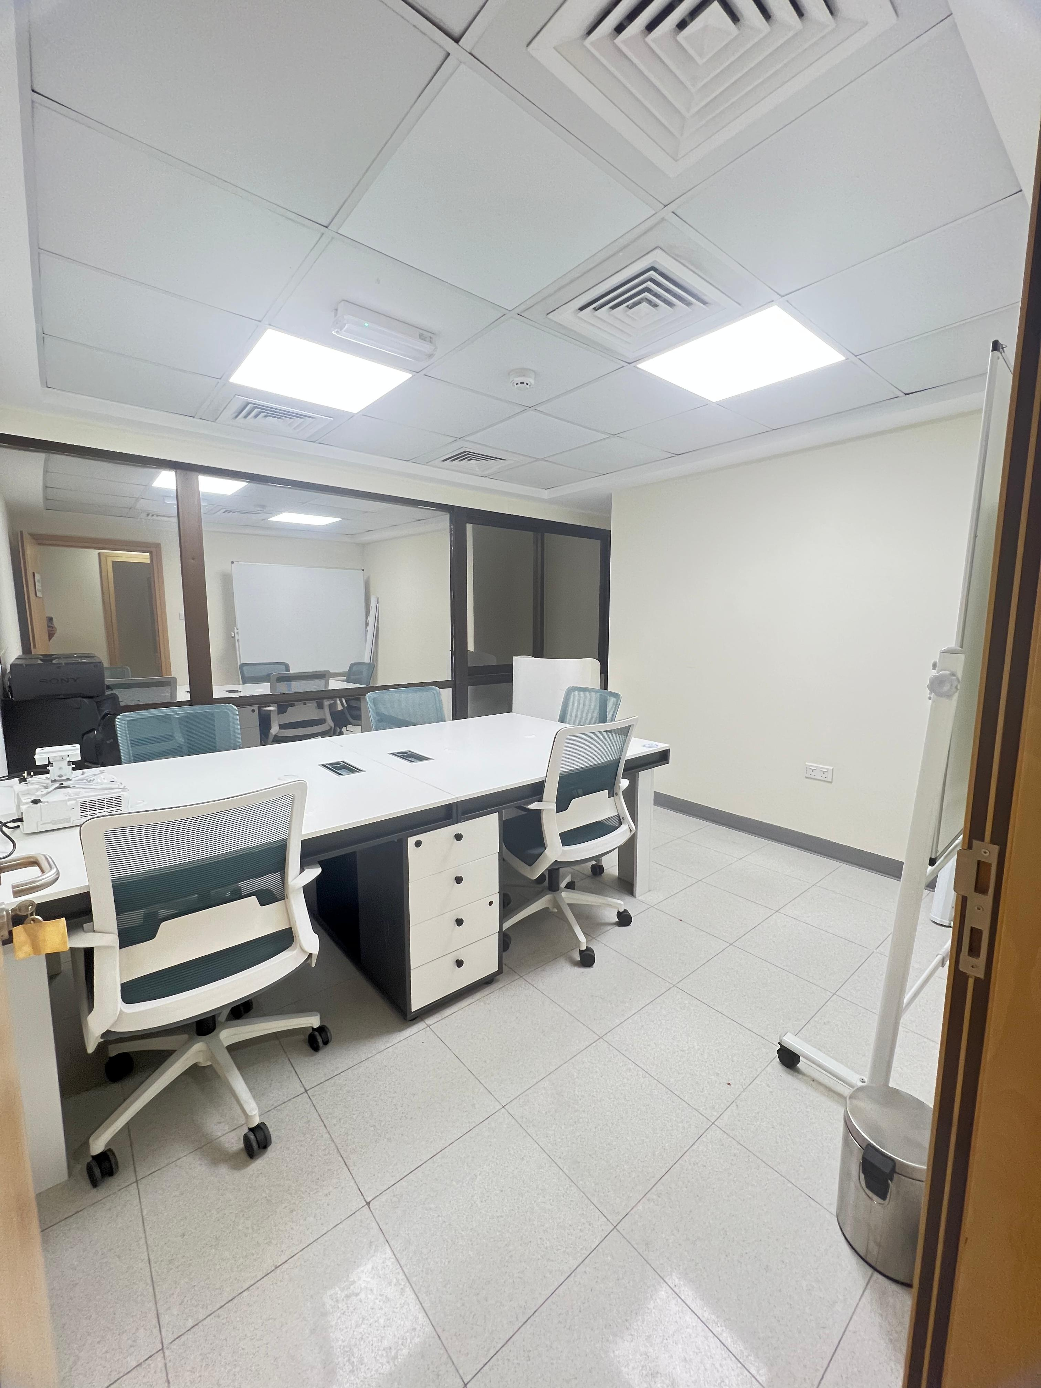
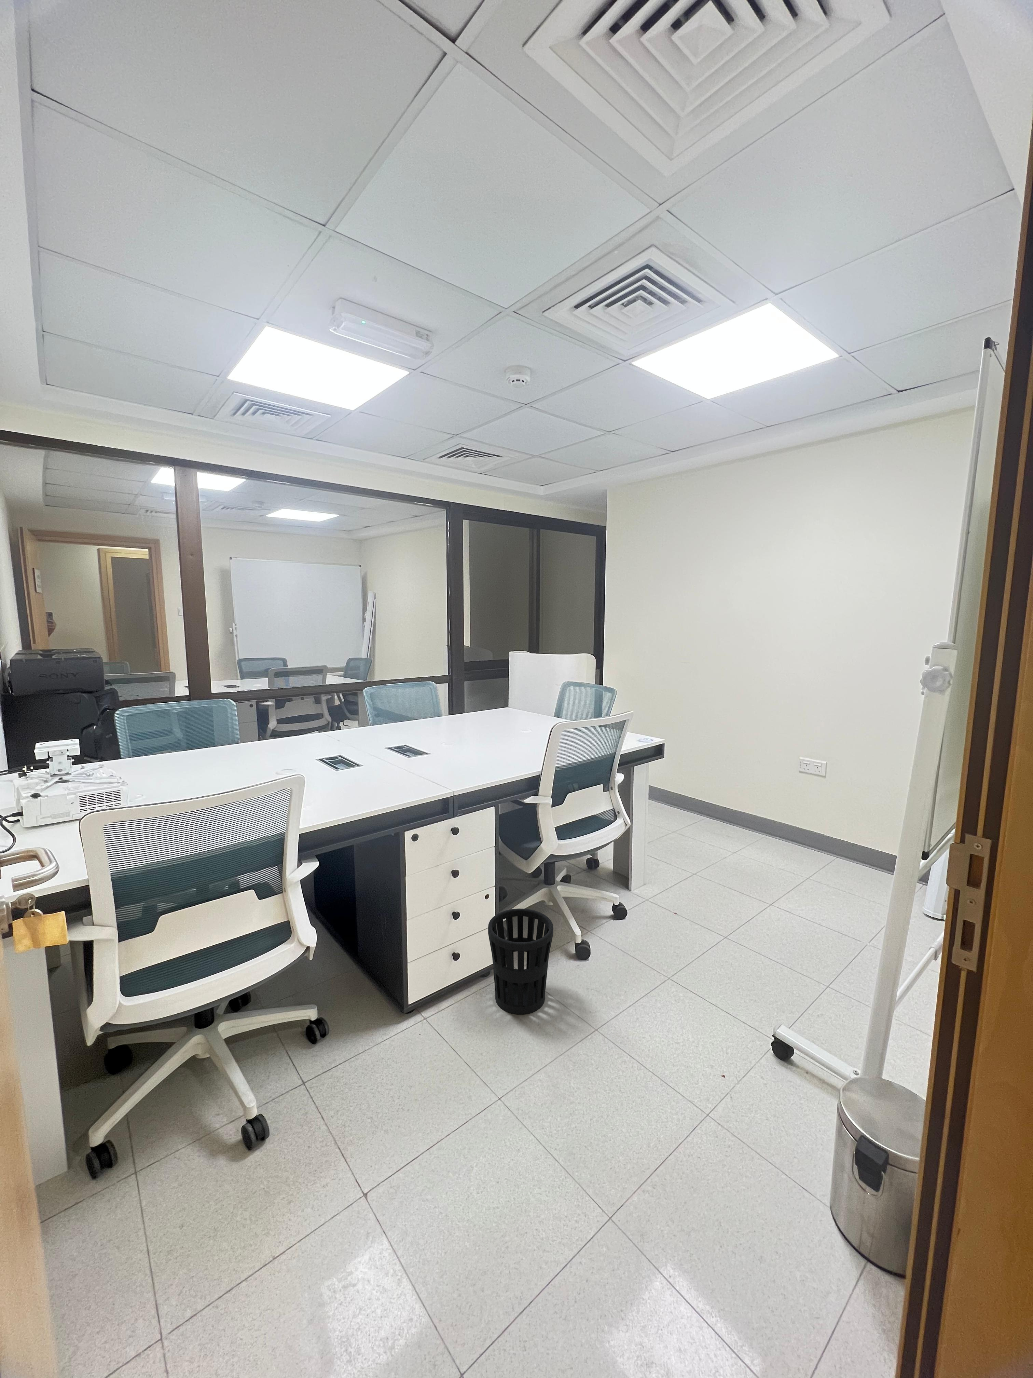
+ wastebasket (520, 961)
